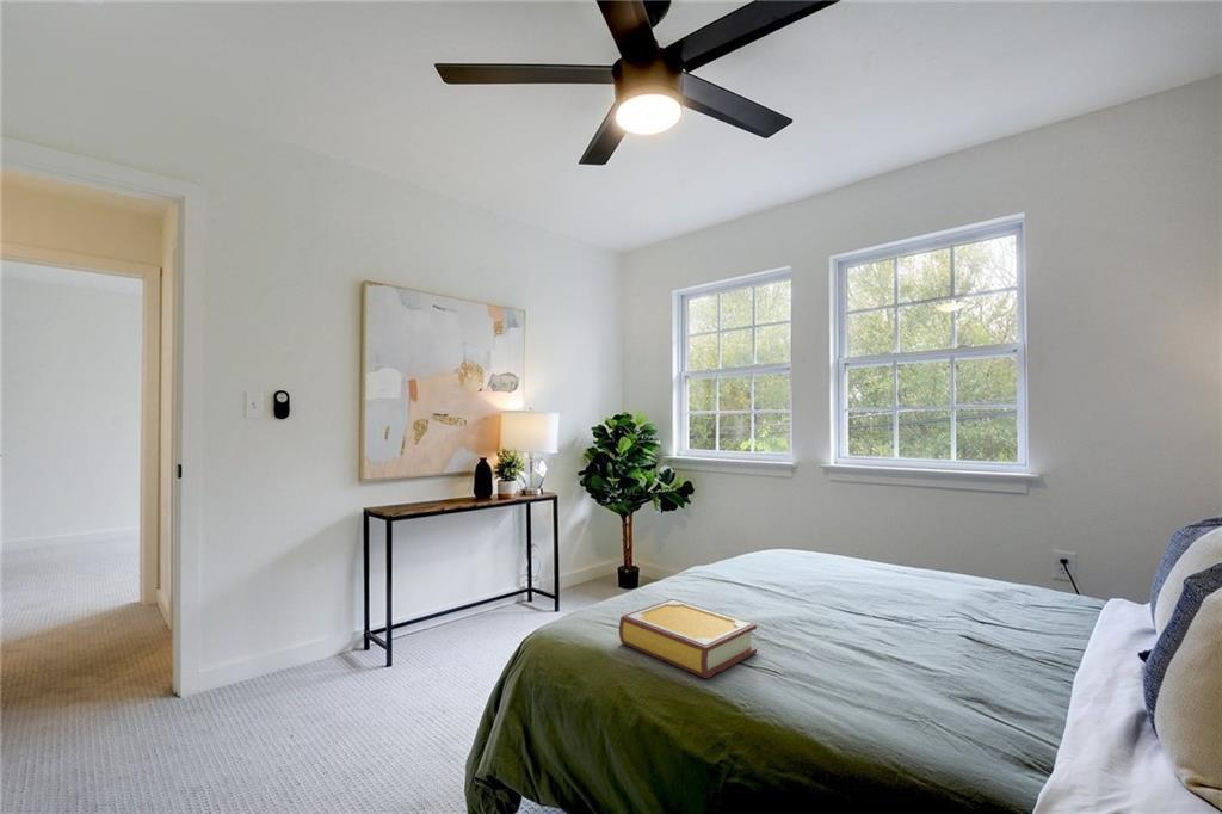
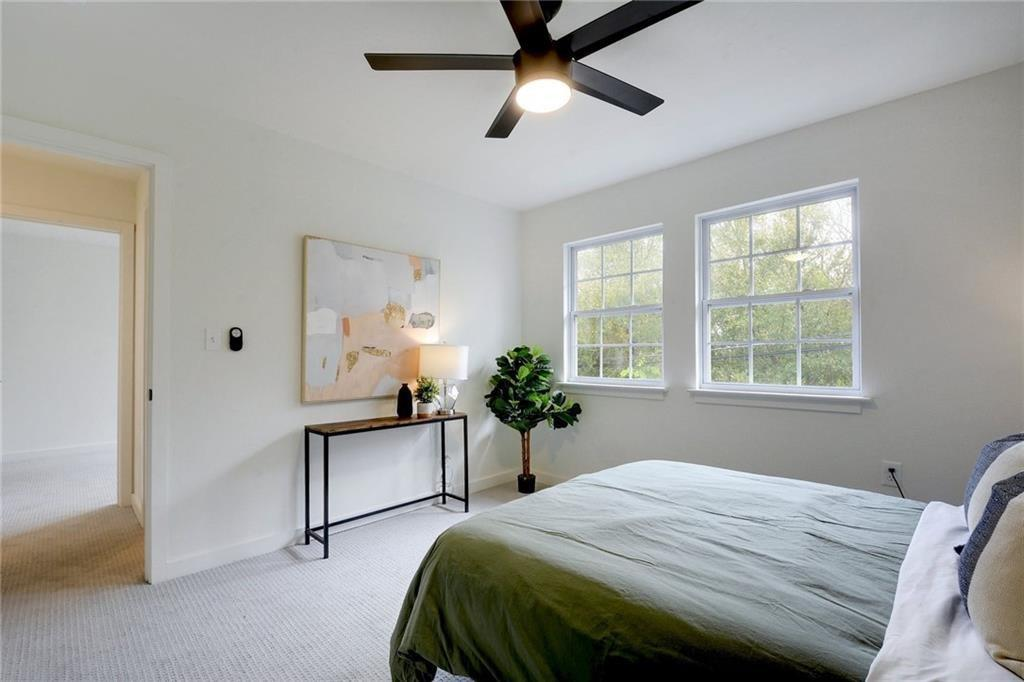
- book (686, 634)
